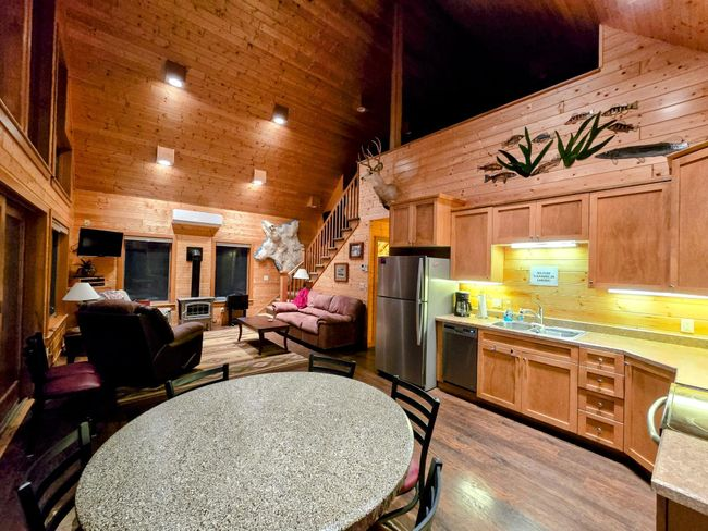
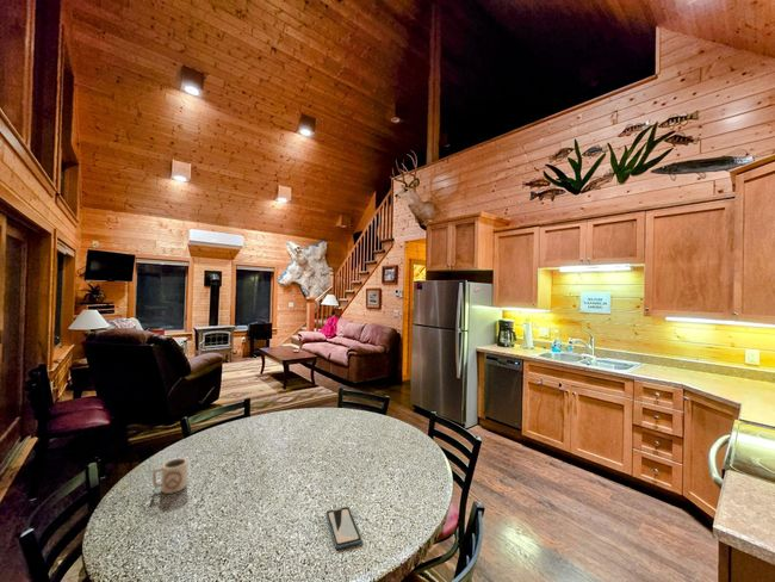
+ smartphone (342, 526)
+ cup (169, 476)
